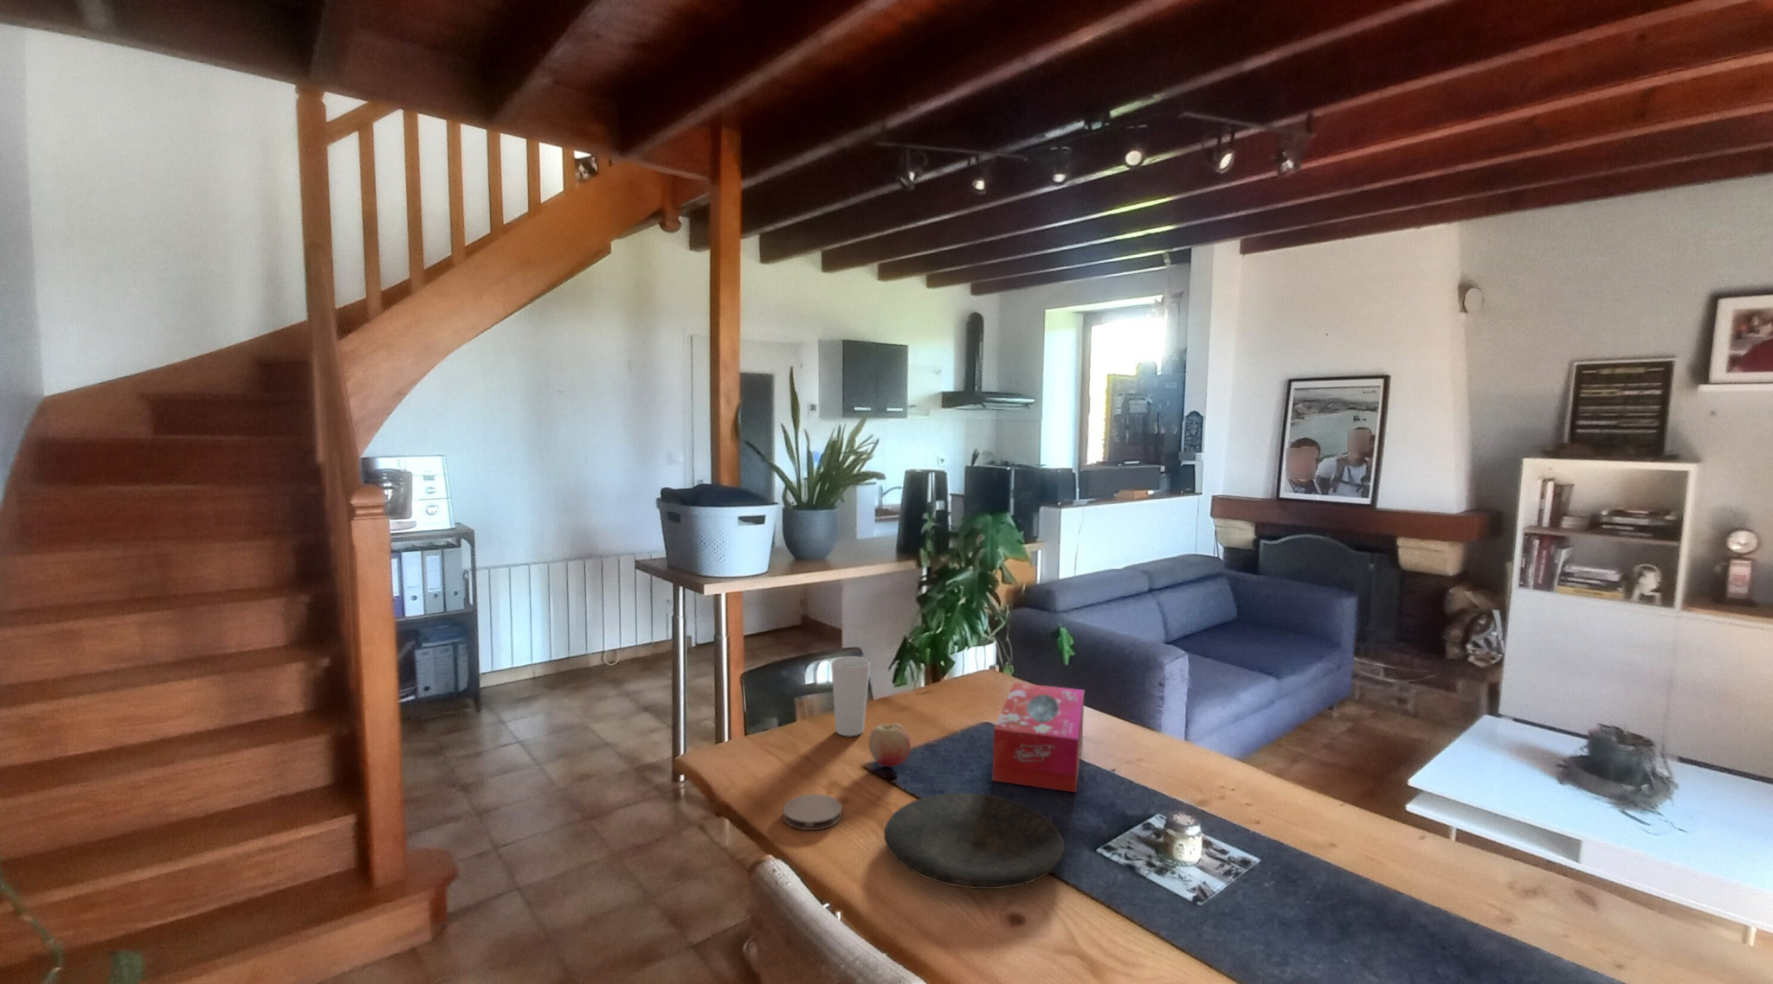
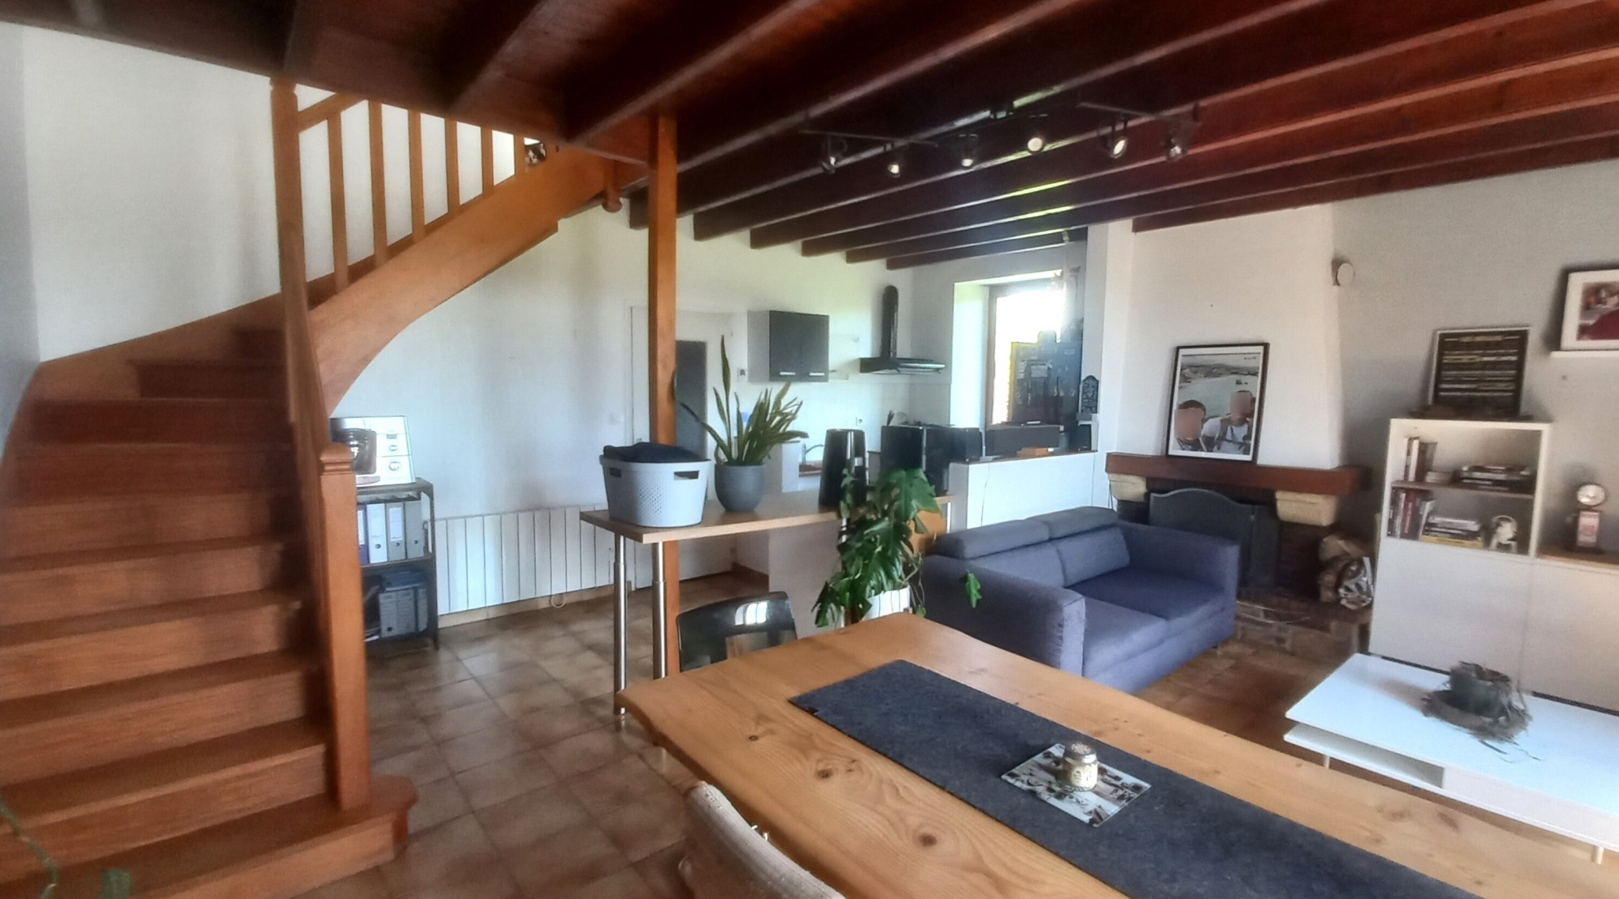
- plate (973, 841)
- cup (850, 696)
- fruit (889, 744)
- tissue box (1042, 732)
- coaster (813, 811)
